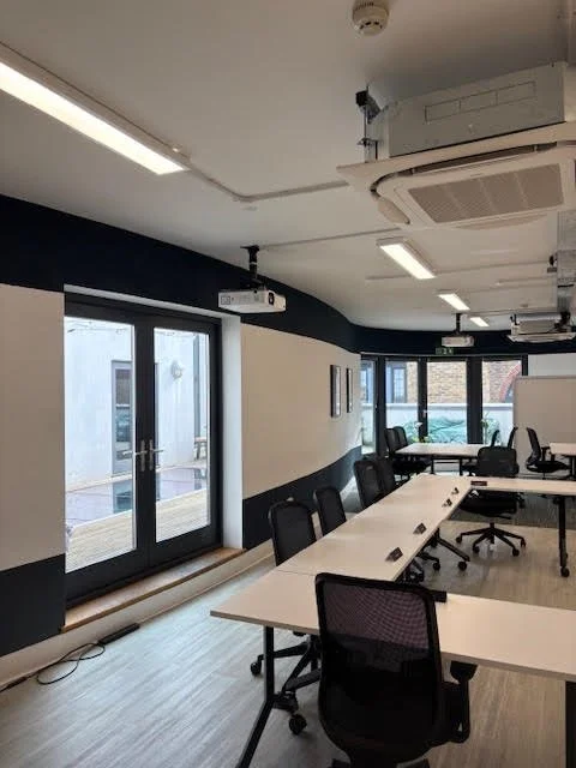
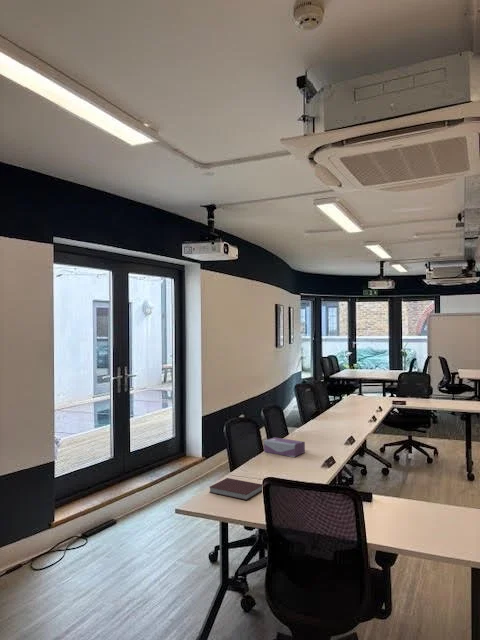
+ notebook (236, 488)
+ tissue box (284, 446)
